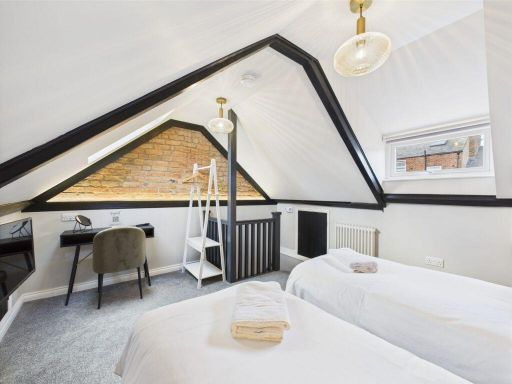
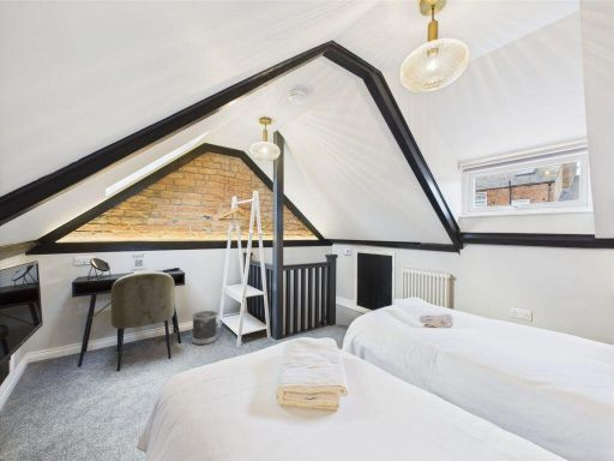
+ wastebasket (204, 327)
